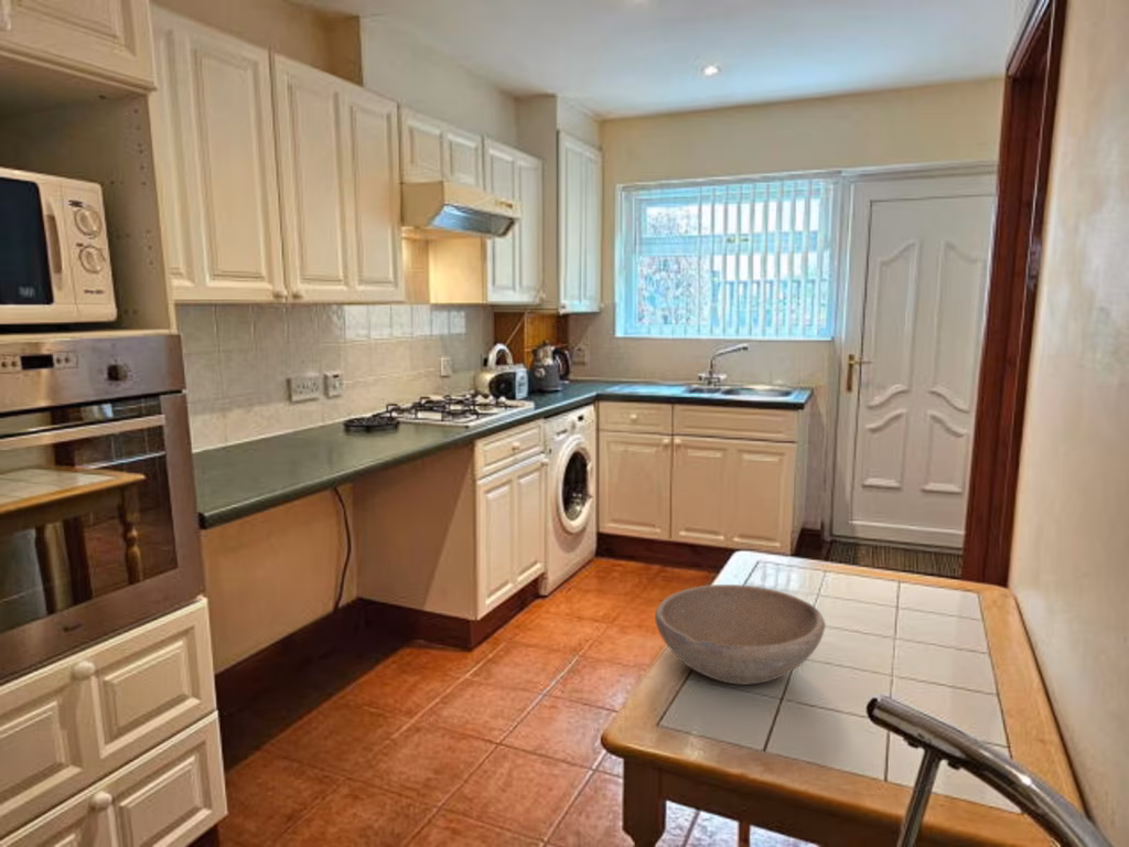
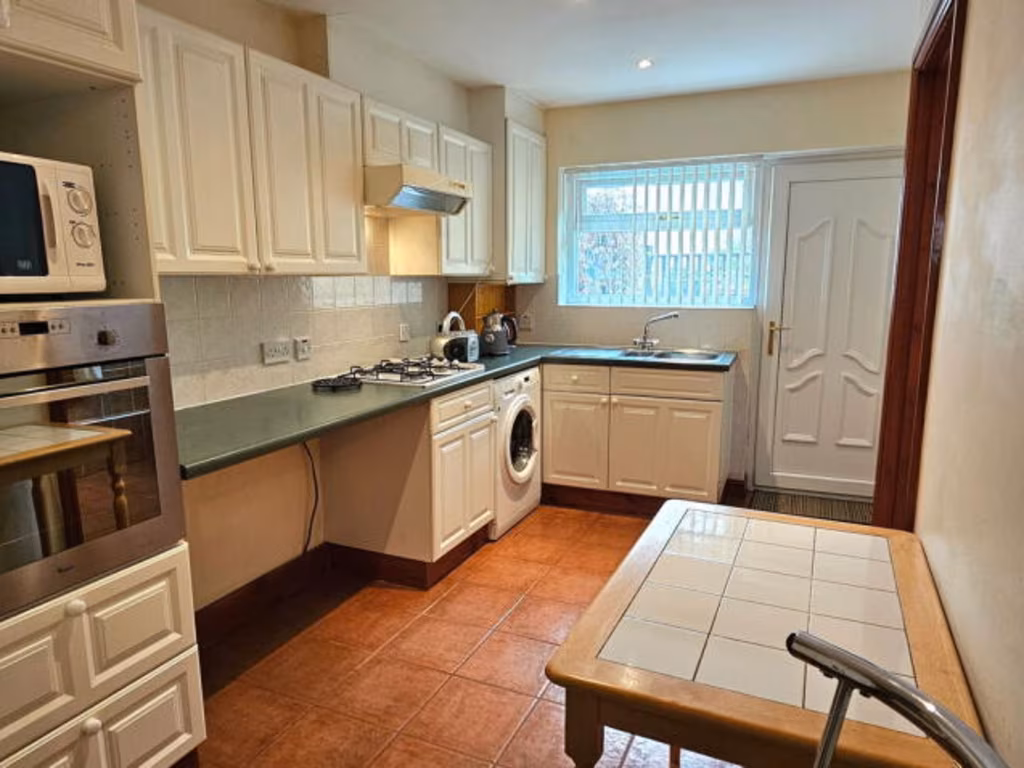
- bowl (736, 637)
